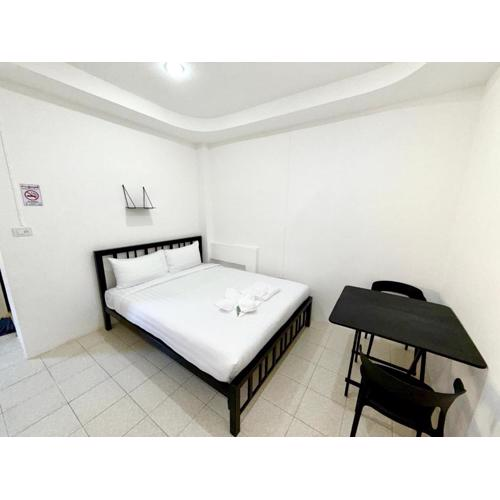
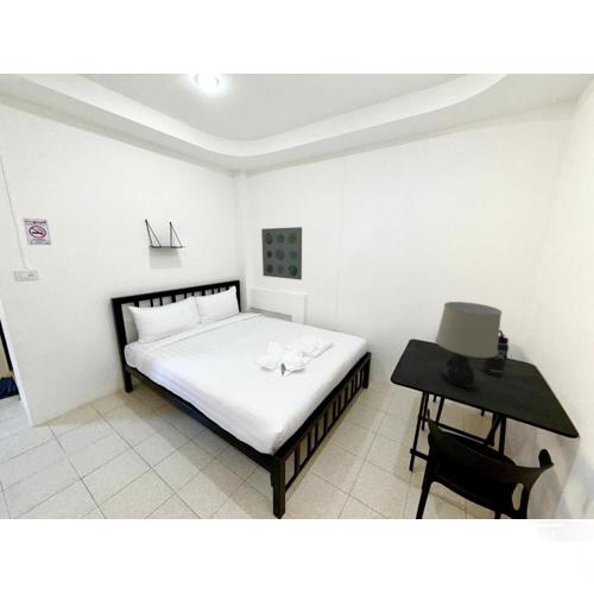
+ table lamp (463, 346)
+ thermos bottle (498, 352)
+ wall art (280, 253)
